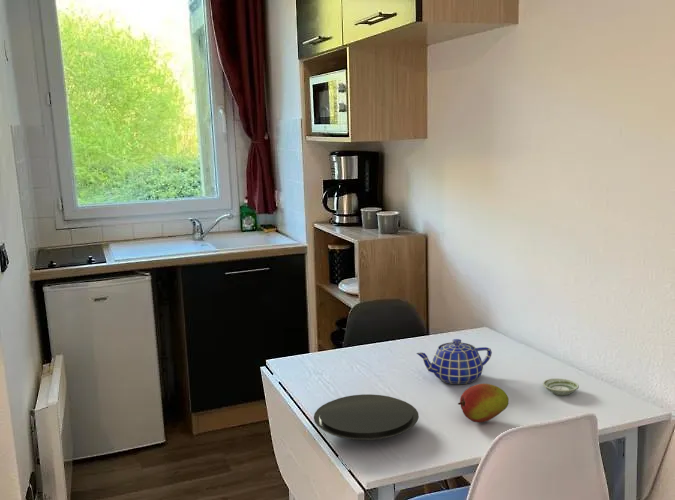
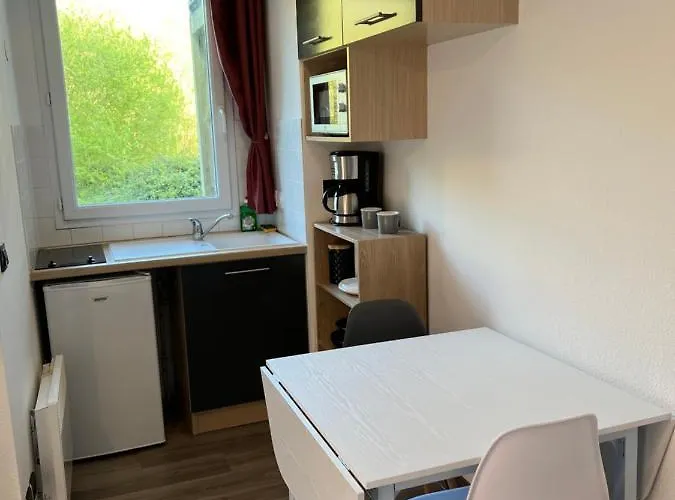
- teapot (454, 359)
- fruit (482, 402)
- saucer (560, 388)
- plate (366, 421)
